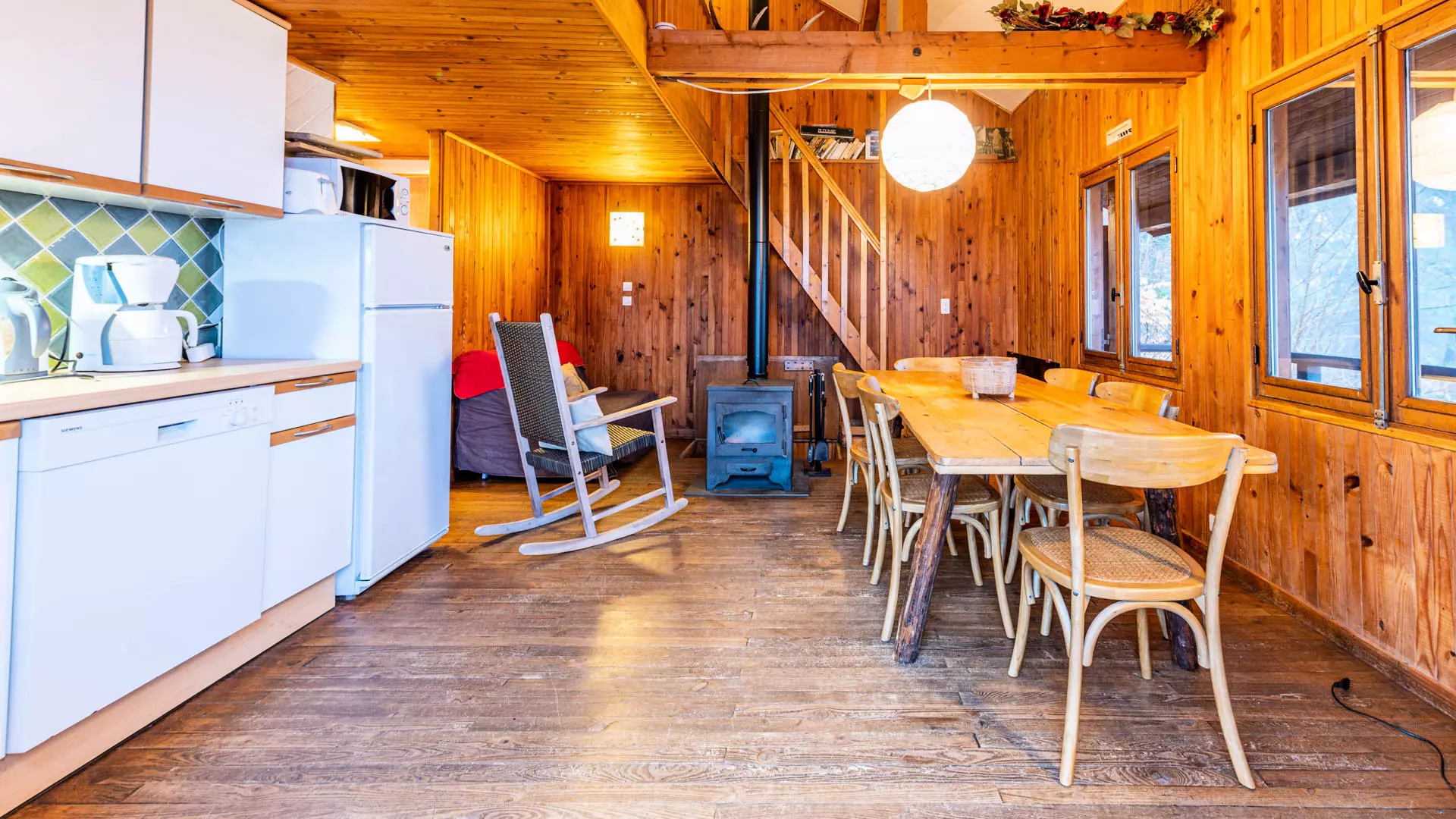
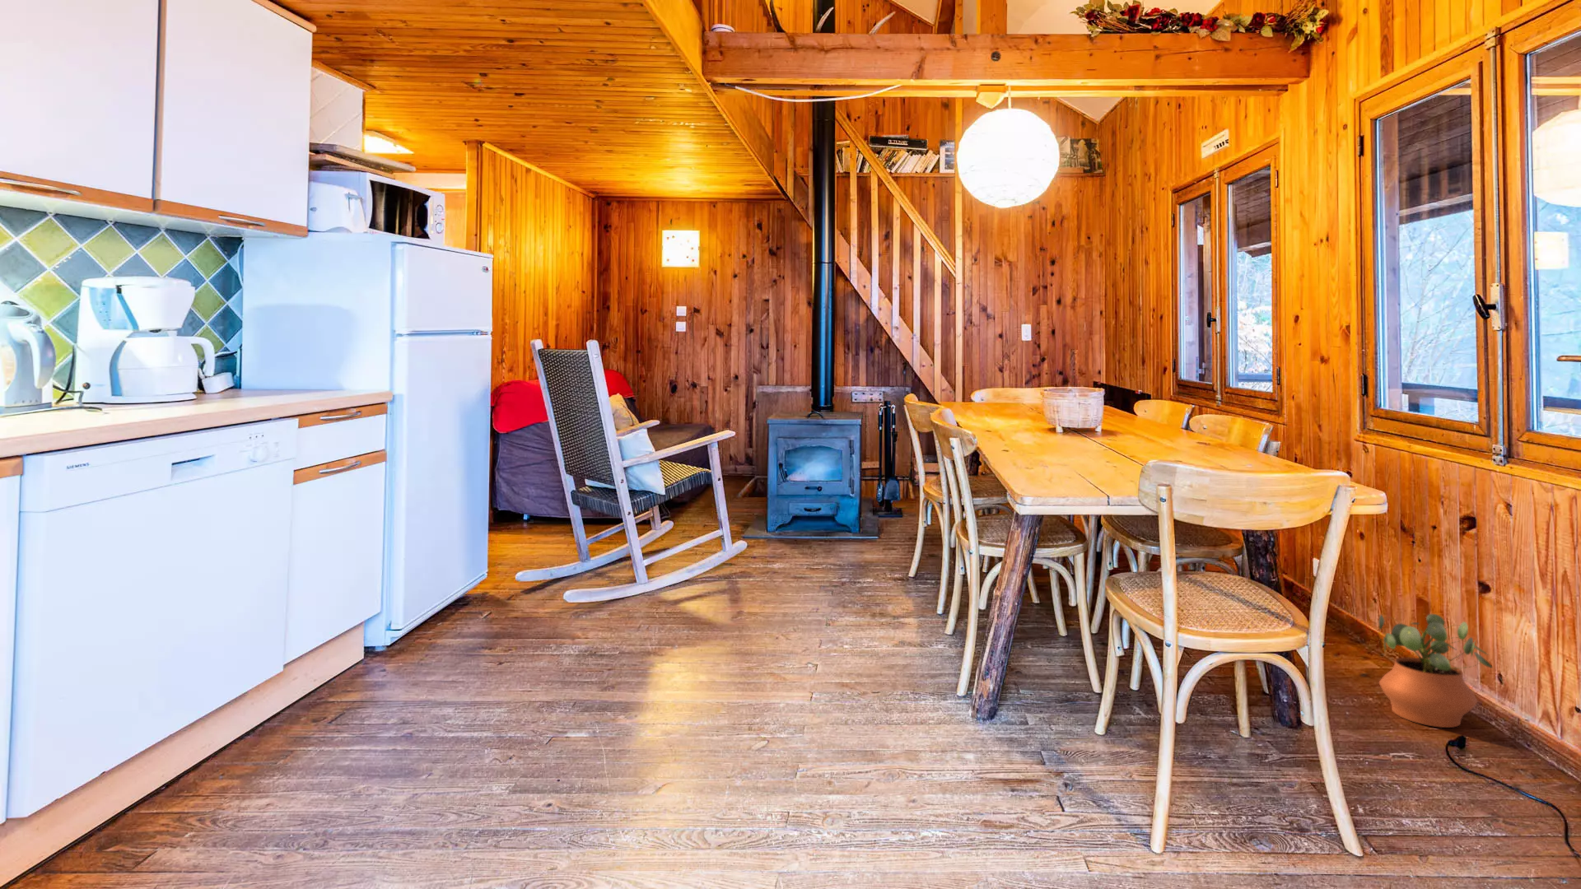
+ potted plant (1438, 665)
